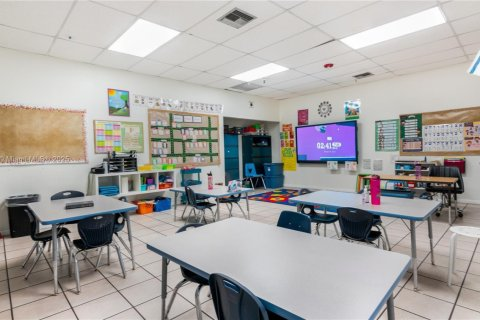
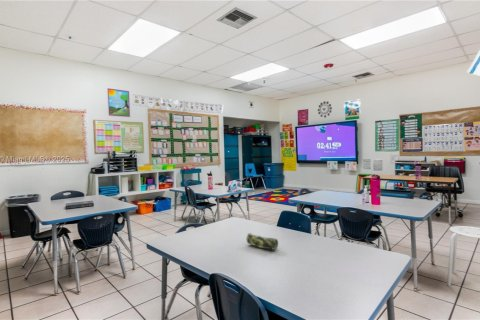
+ pencil case (261, 241)
